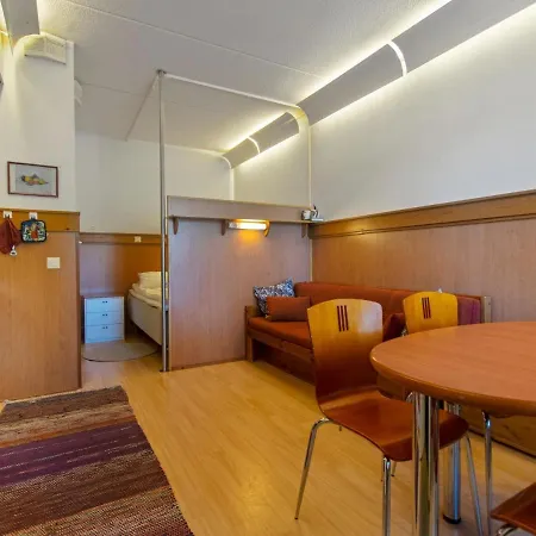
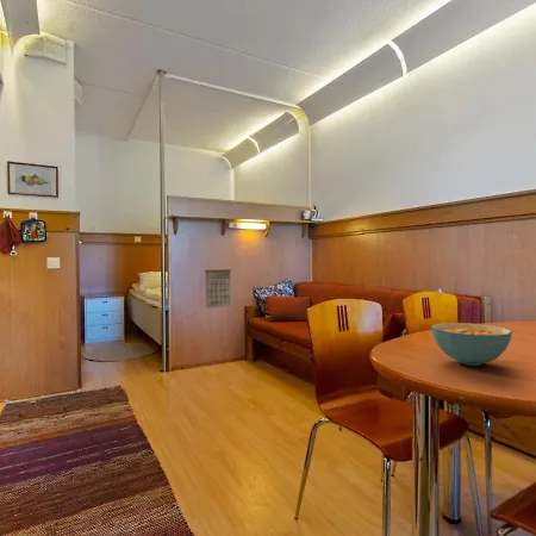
+ cereal bowl (469, 345)
+ calendar (218, 283)
